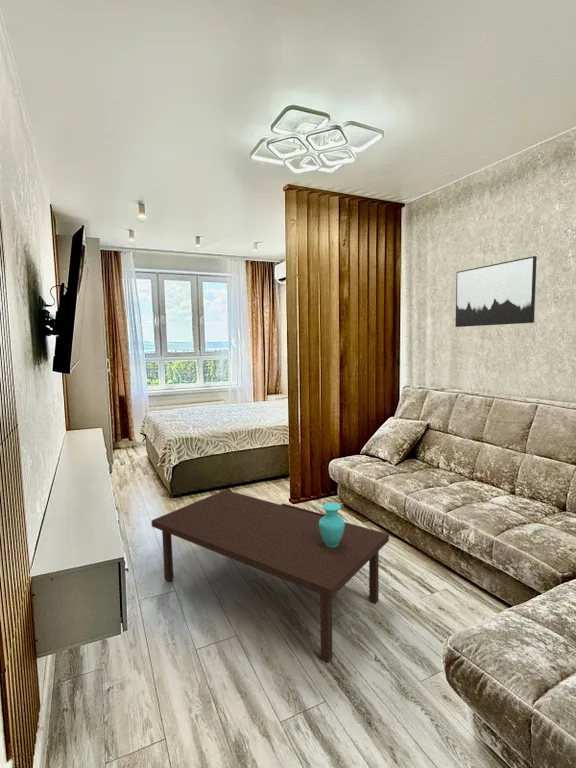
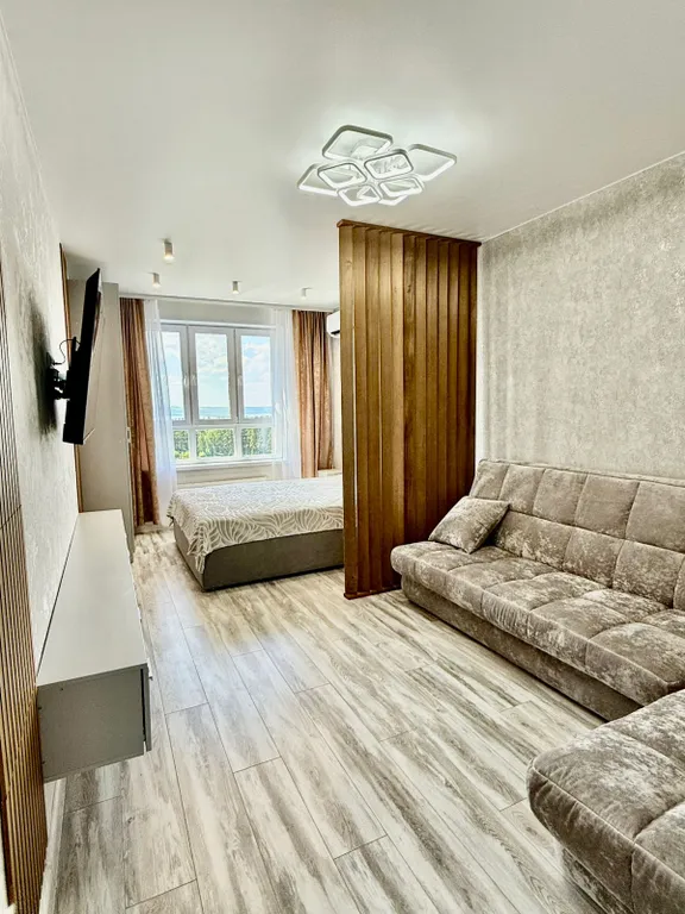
- wall art (491, 295)
- coffee table (271, 537)
